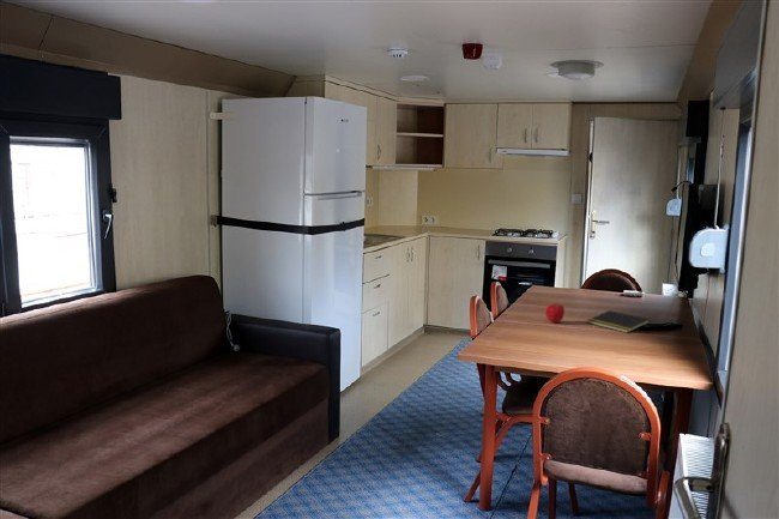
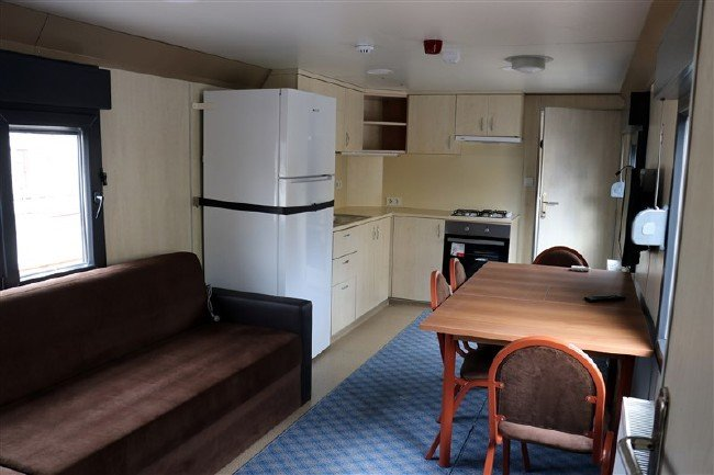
- notepad (617, 320)
- fruit (554, 312)
